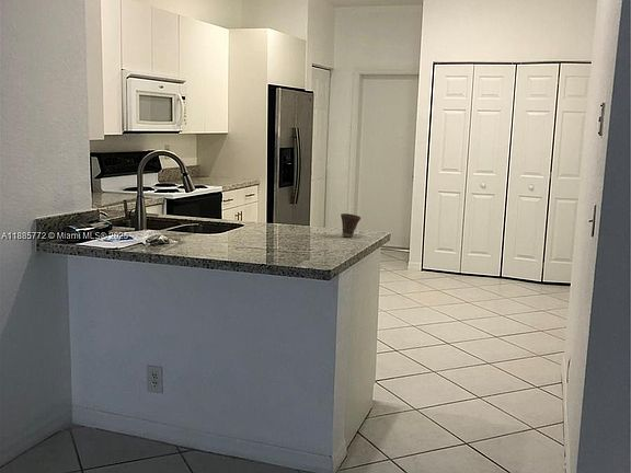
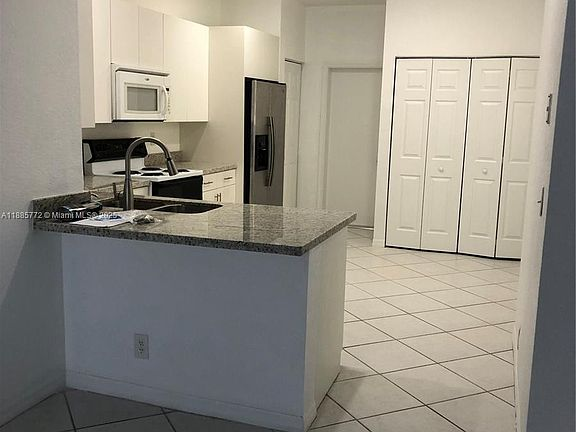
- cup (349, 226)
